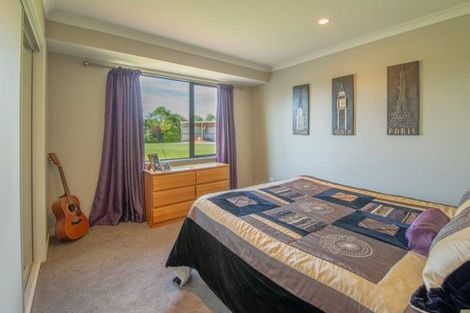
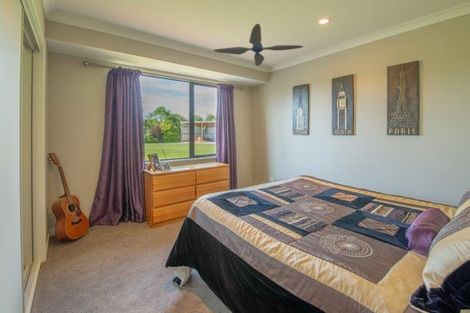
+ ceiling fan (257, 47)
